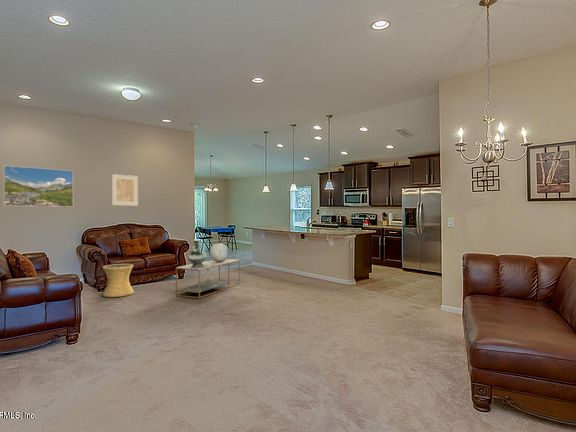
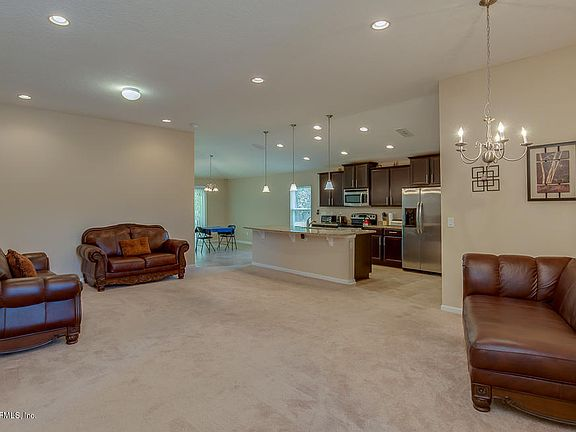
- decorative urn (198, 253)
- side table (118, 279)
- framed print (125, 190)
- decorative globe (219, 252)
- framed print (40, 187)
- coffee table (208, 280)
